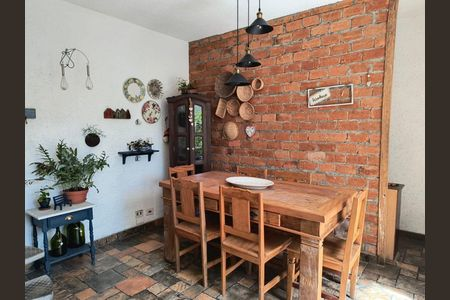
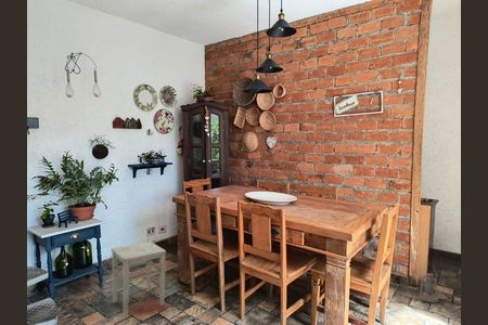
+ stool (138, 276)
+ lantern (428, 281)
